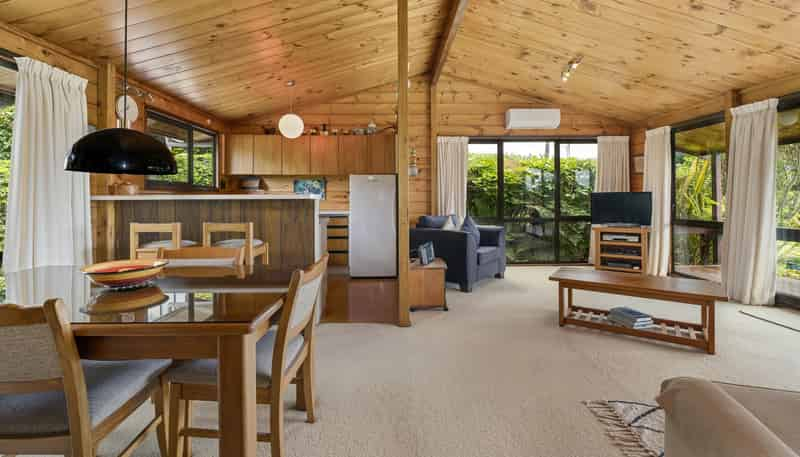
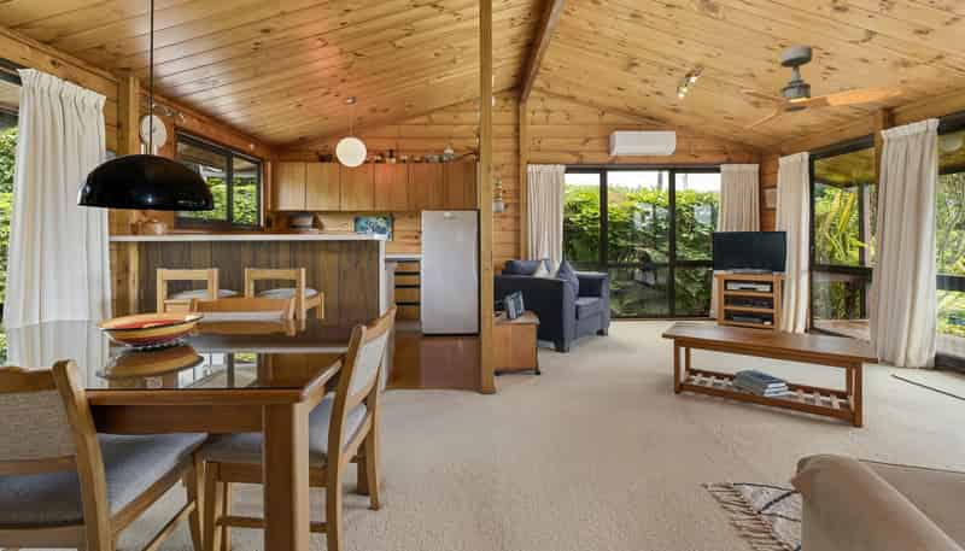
+ ceiling fan (809, 84)
